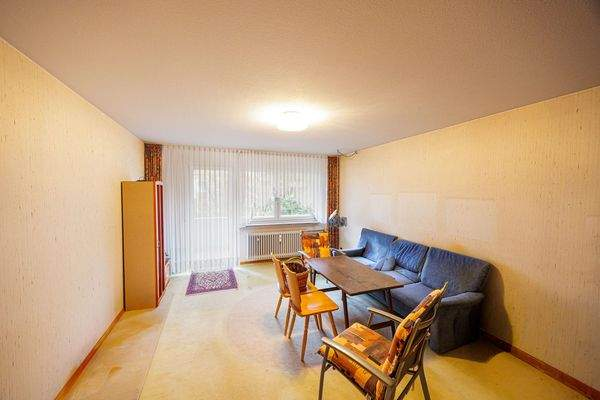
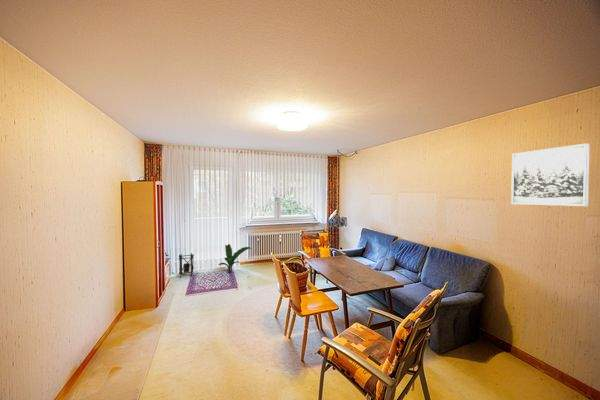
+ wall art (546, 177)
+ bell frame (186, 264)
+ indoor plant (235, 258)
